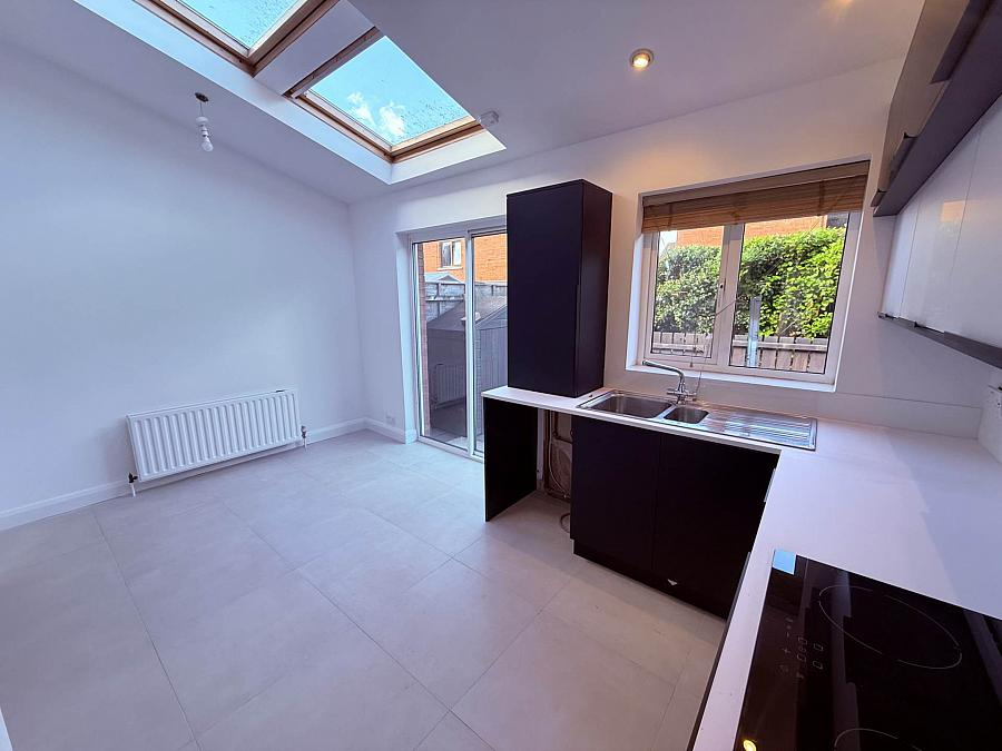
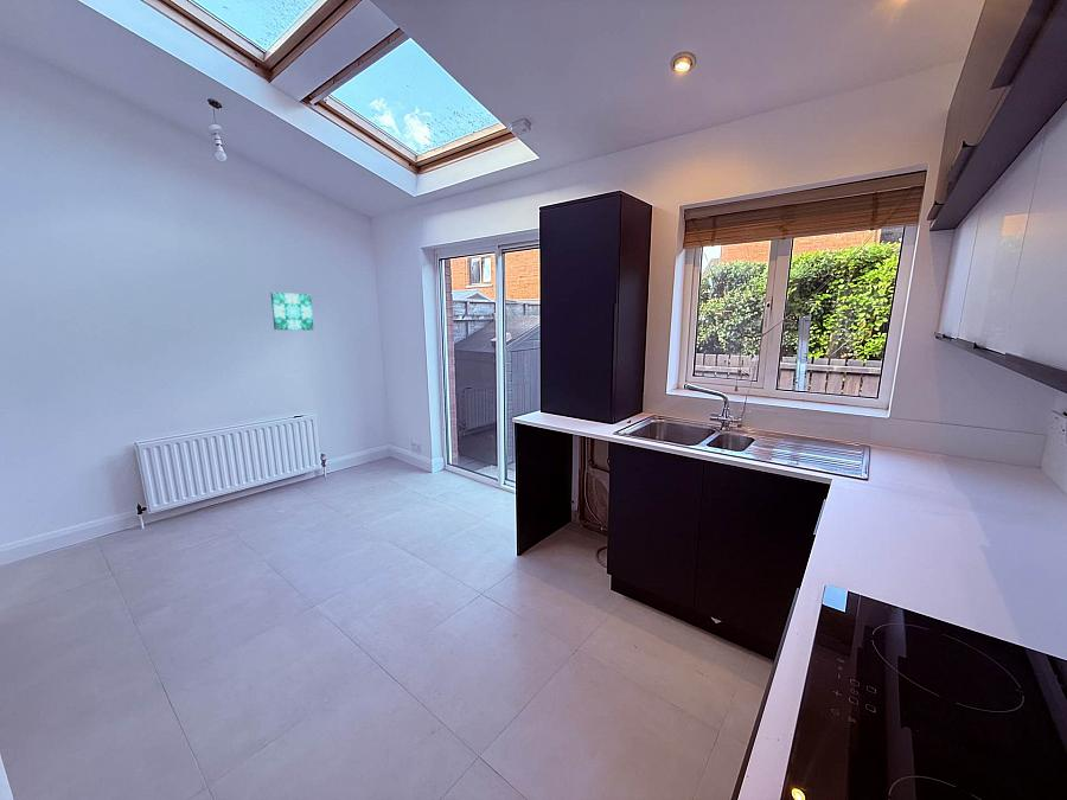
+ wall art (293, 312)
